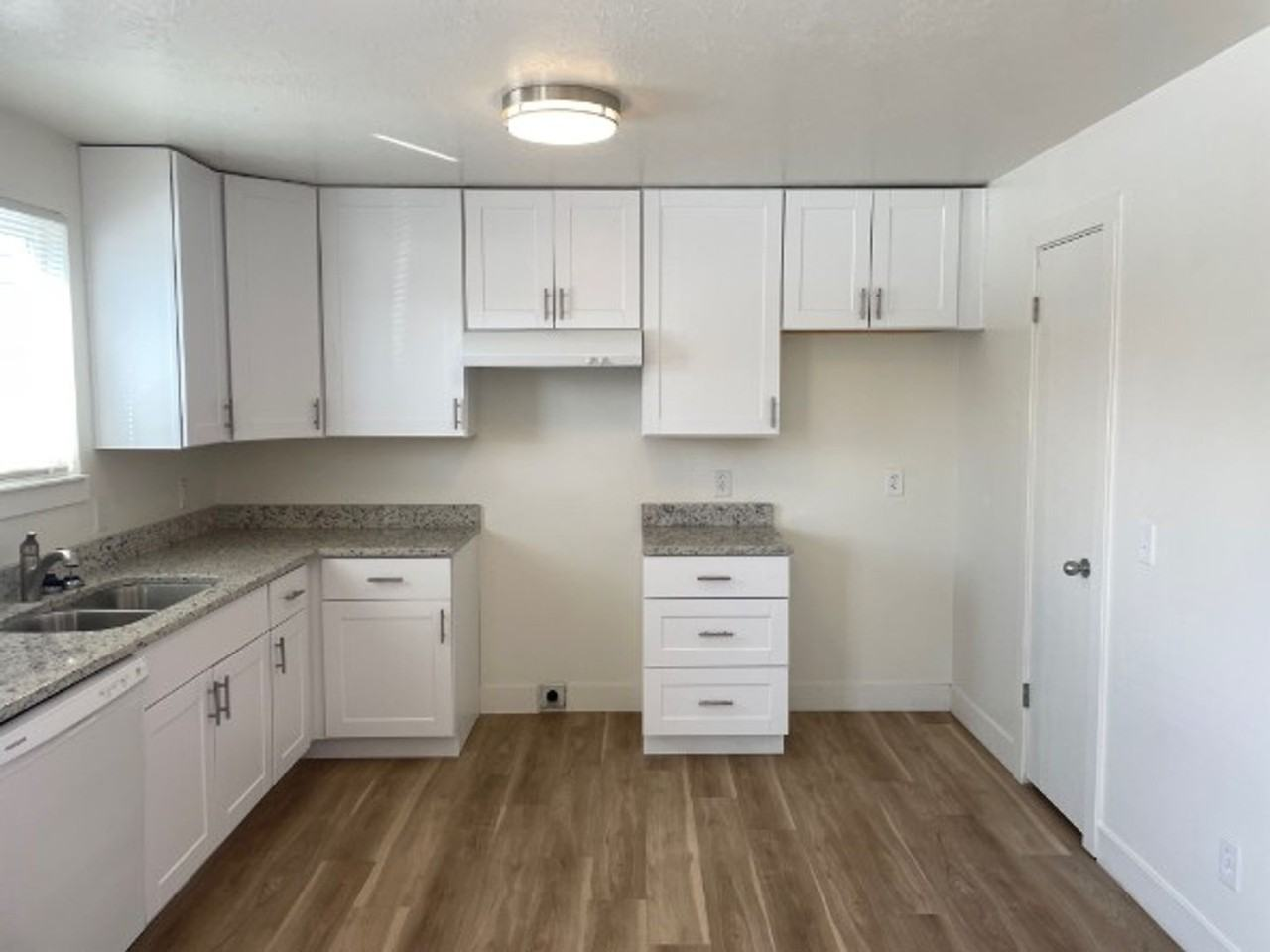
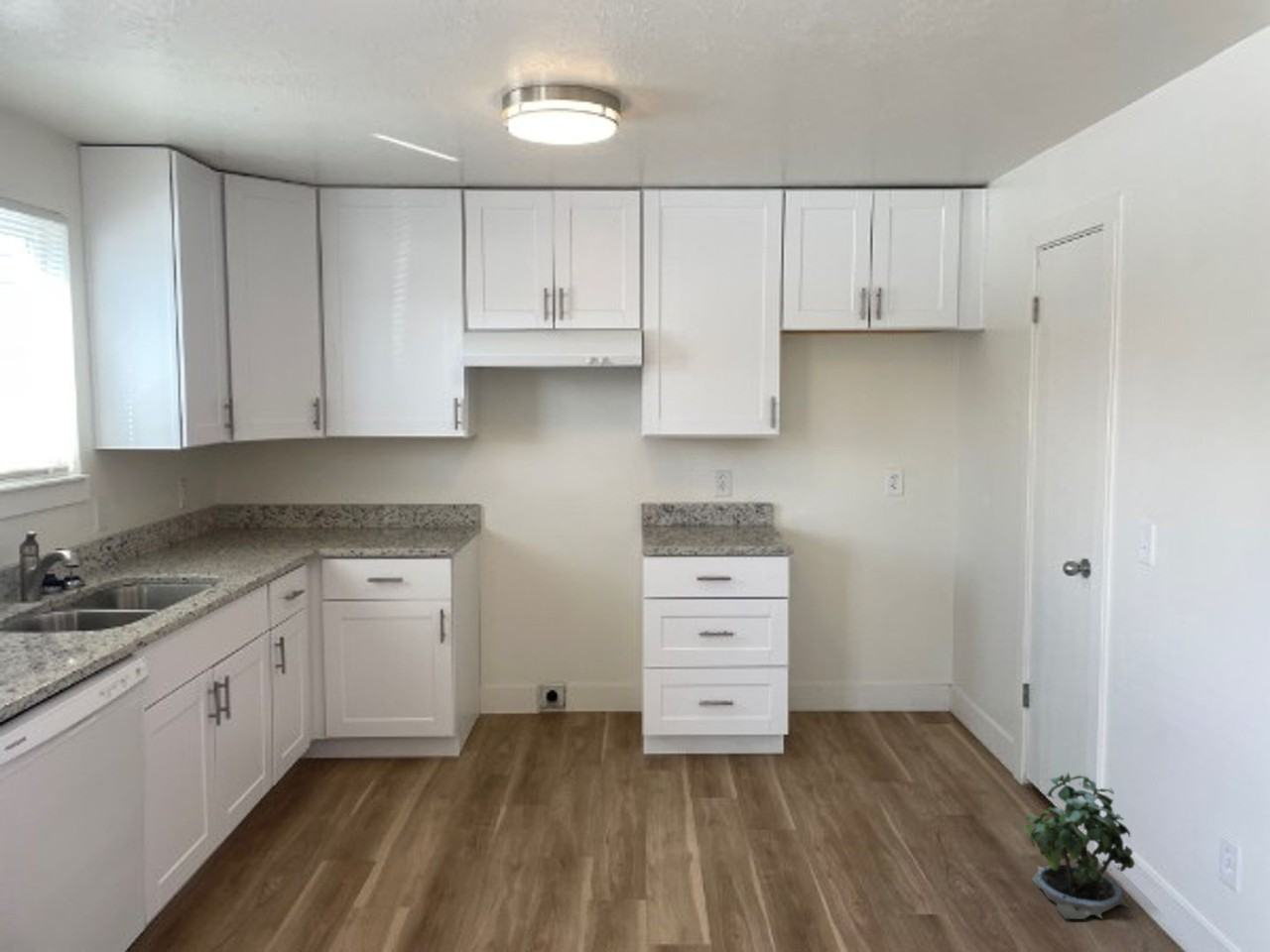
+ potted plant (1078, 834)
